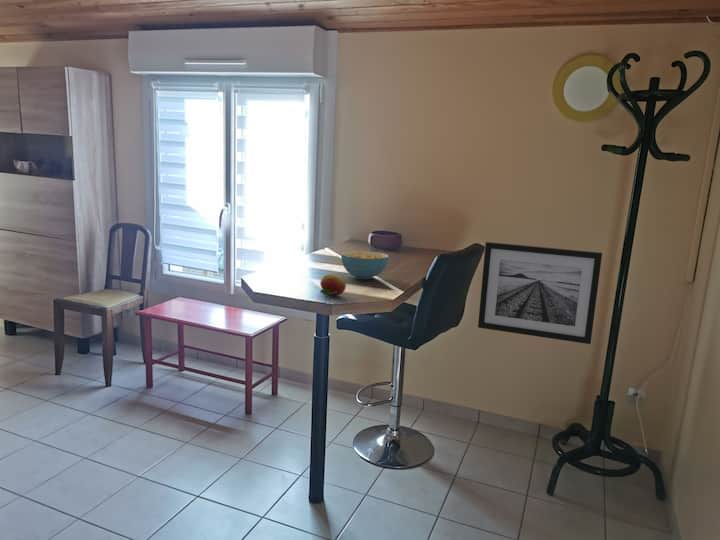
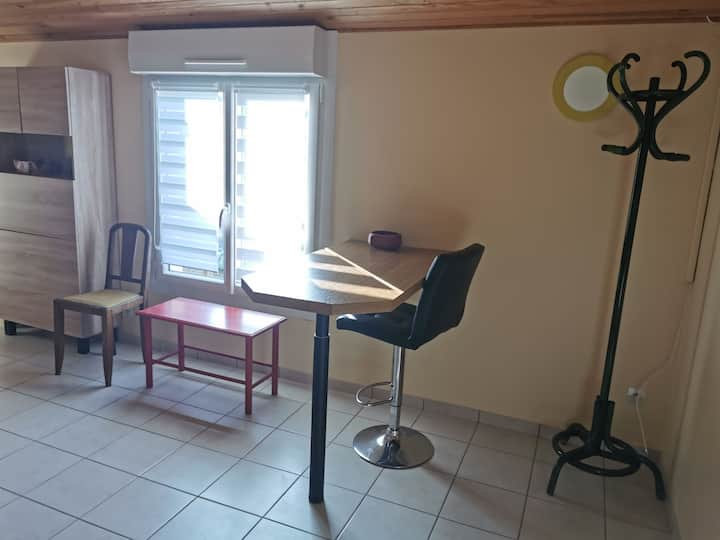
- wall art (537, 291)
- fruit (332, 284)
- cereal bowl (364, 266)
